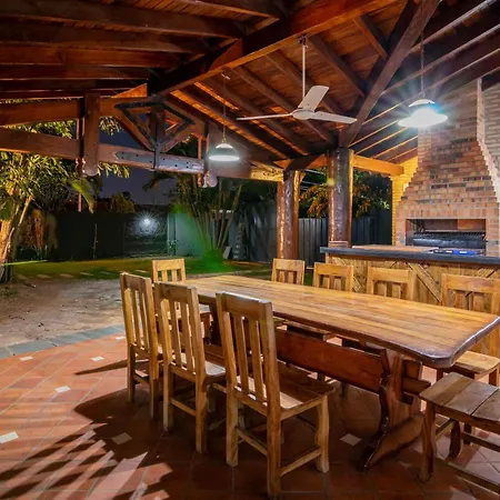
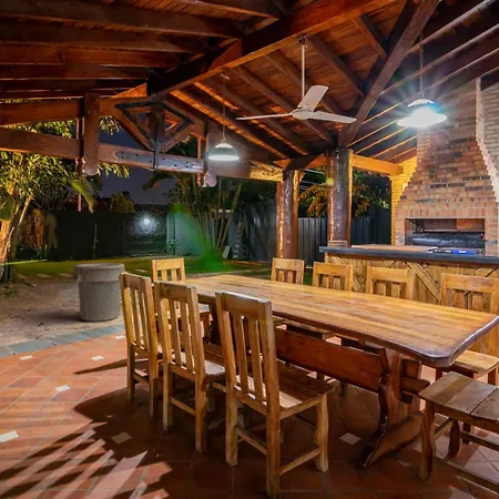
+ trash can (100, 291)
